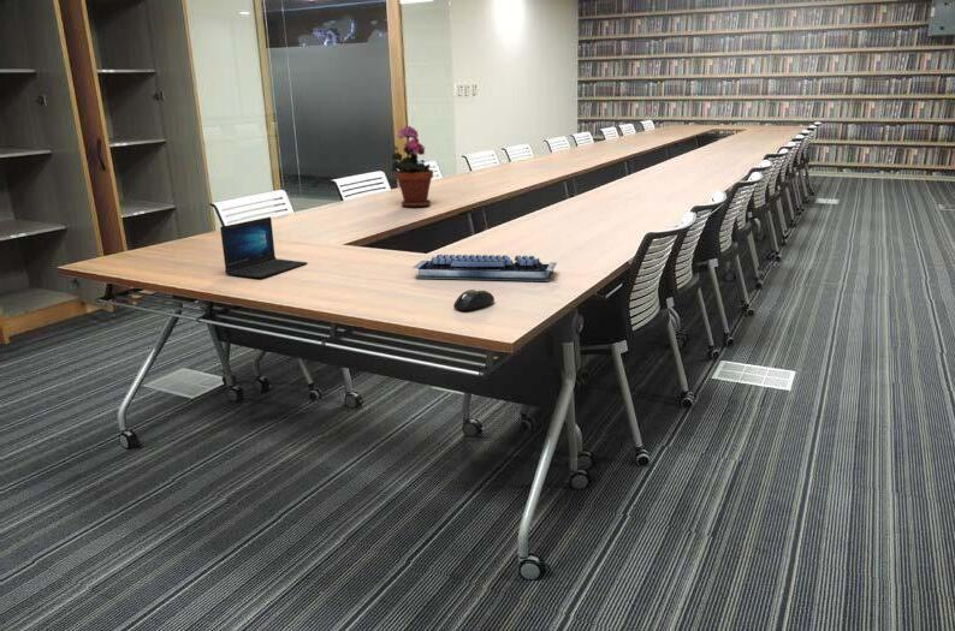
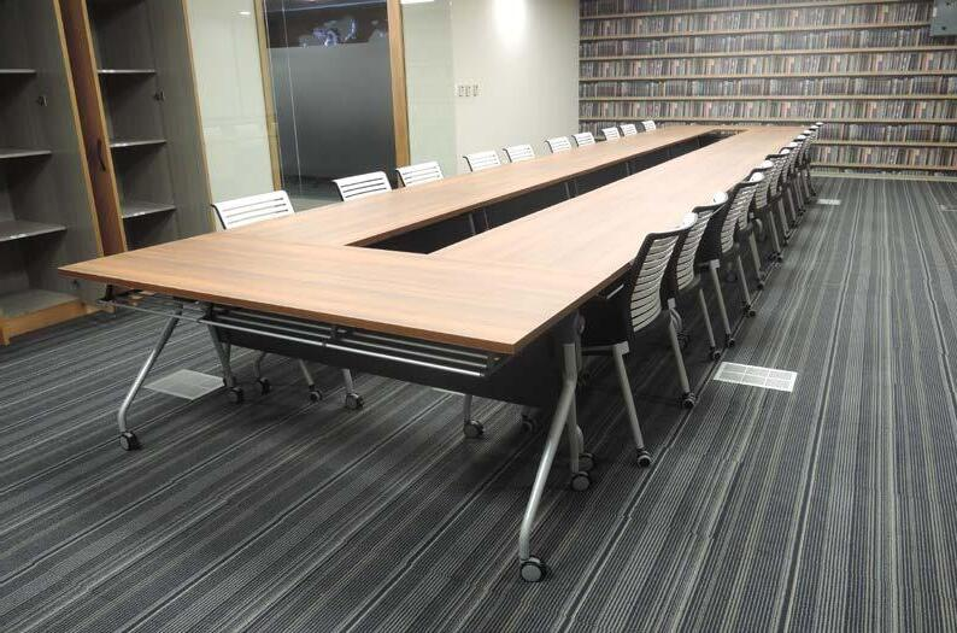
- laptop (265, 245)
- computer keyboard (485, 266)
- mouse (475, 297)
- potted plant (411, 166)
